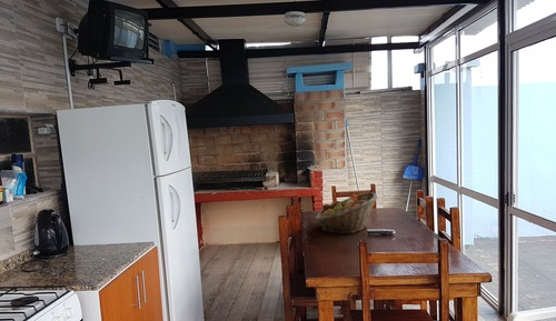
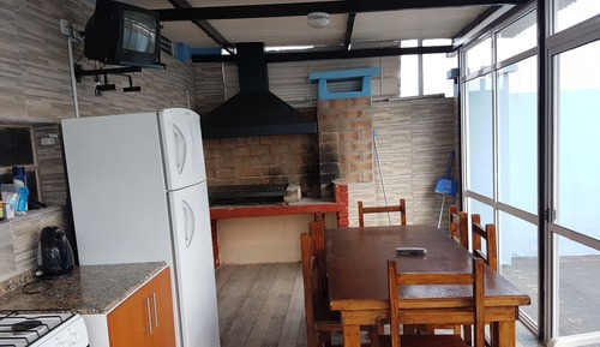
- fruit basket (346, 211)
